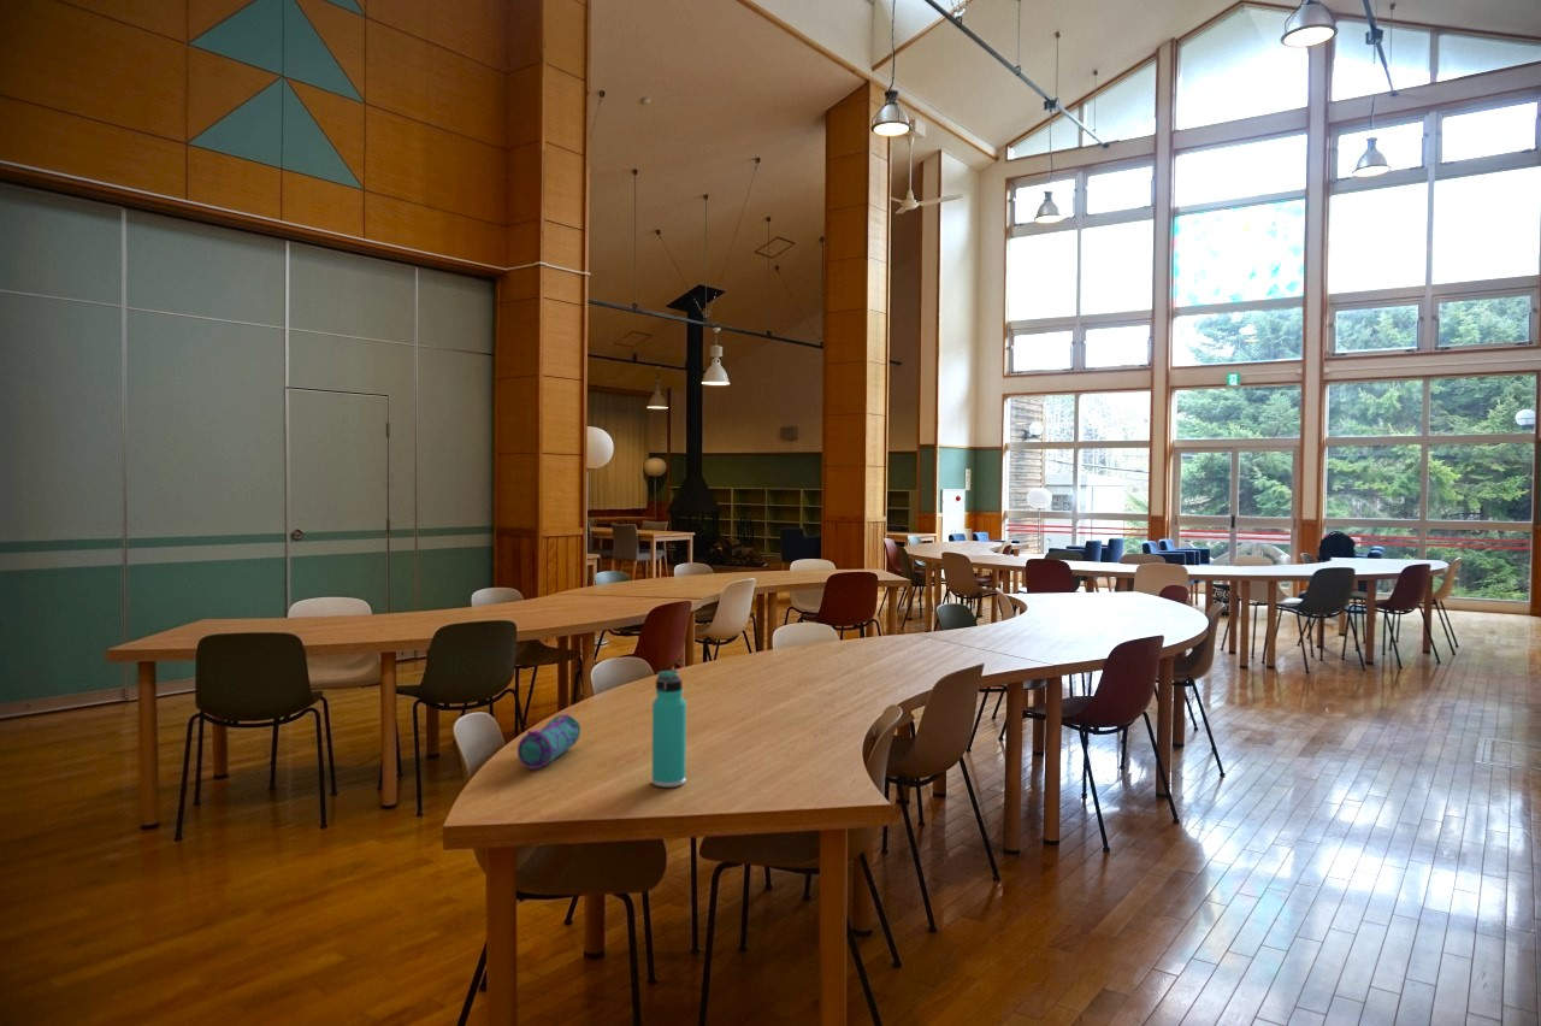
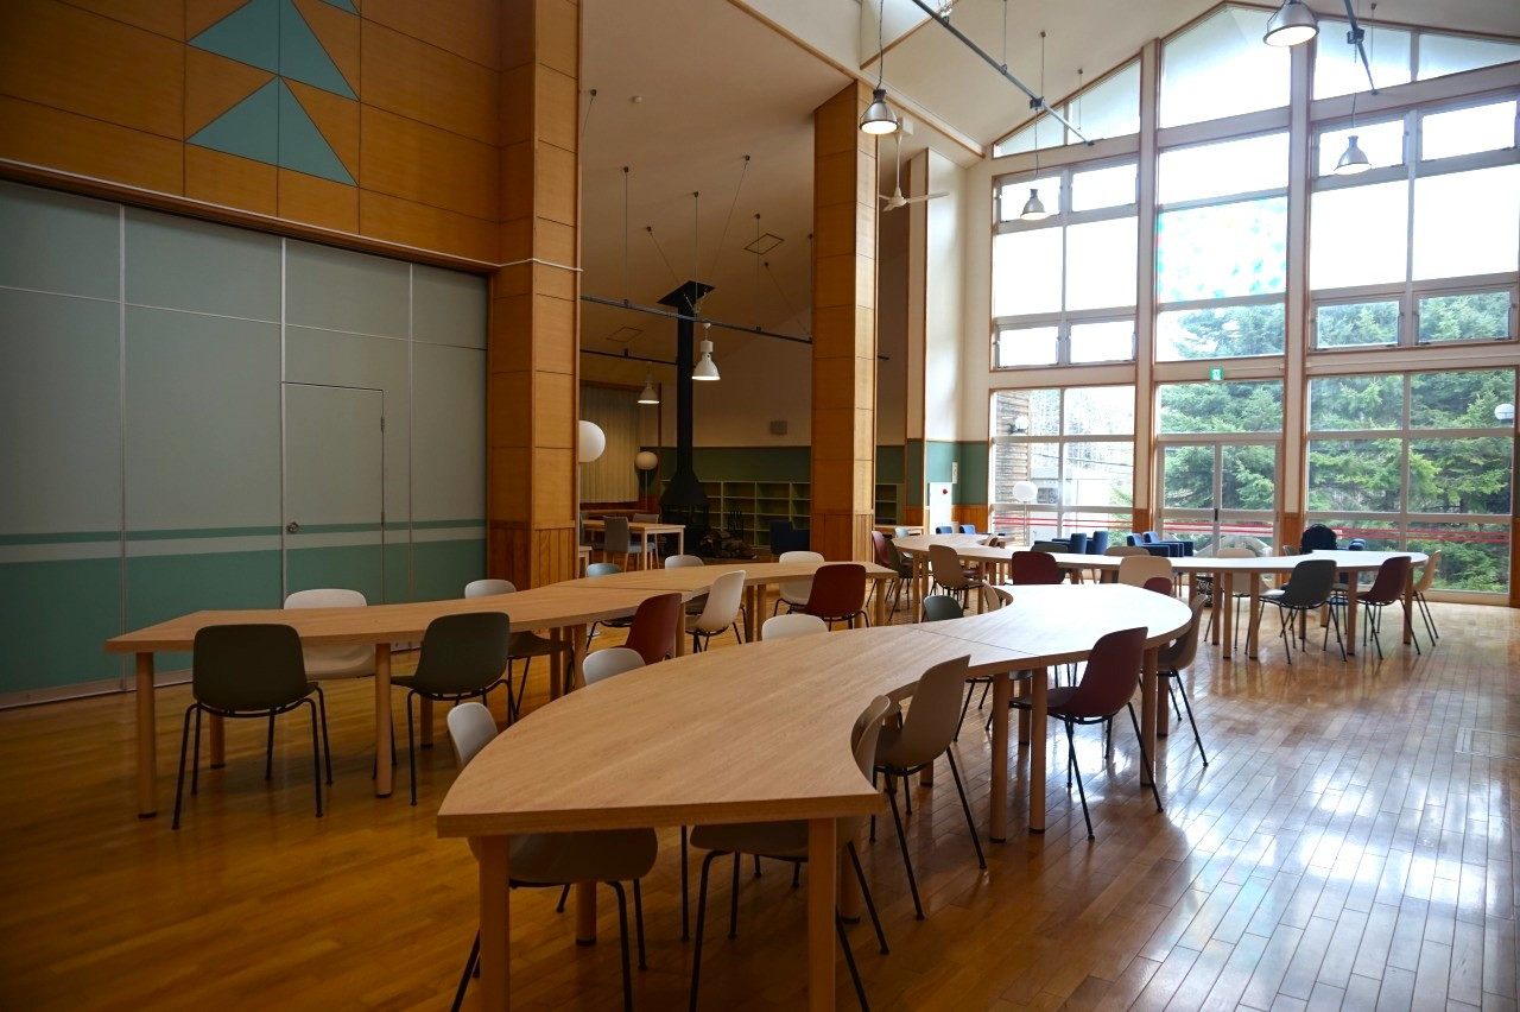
- pencil case (549, 739)
- thermos bottle (668, 726)
